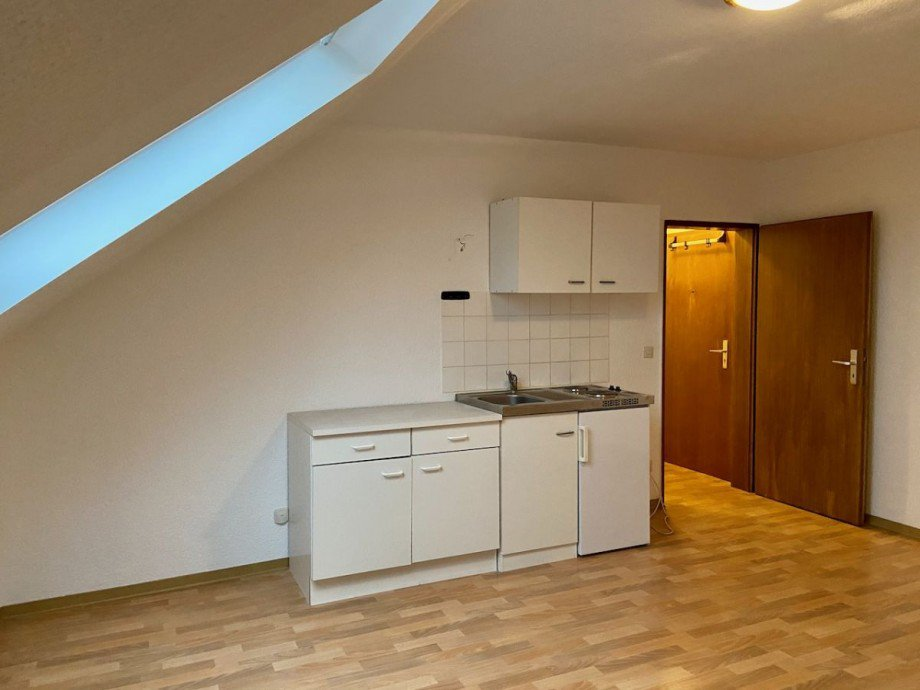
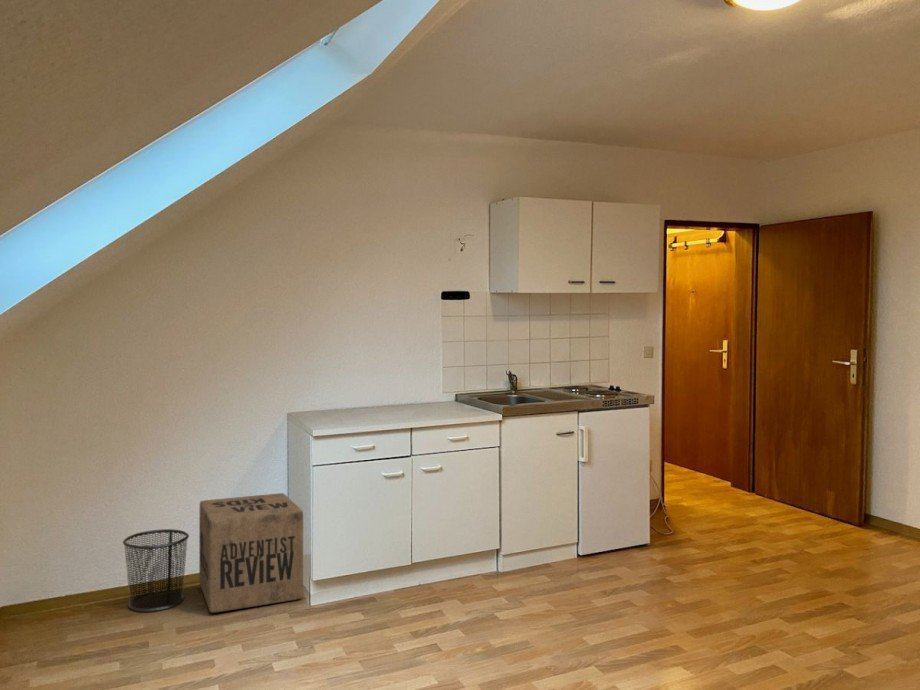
+ cardboard box (250, 548)
+ trash can (156, 570)
